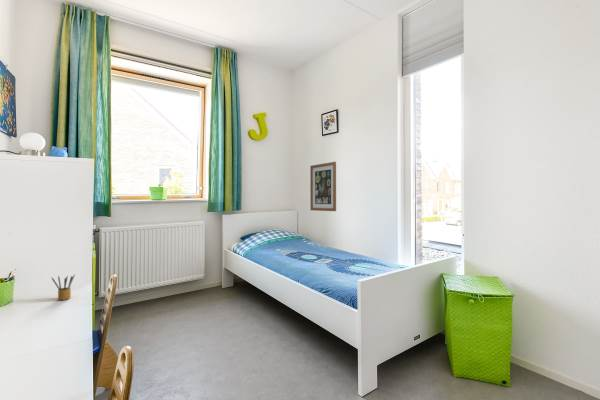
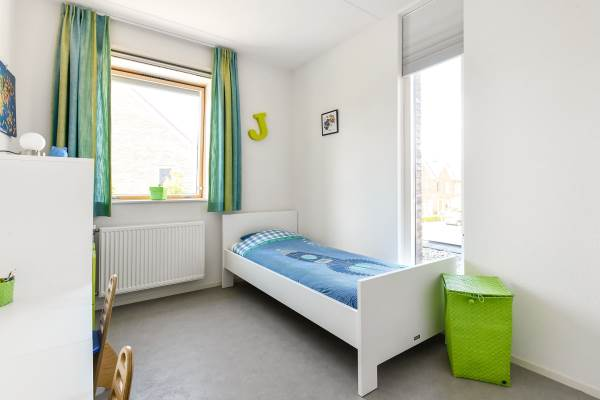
- wall art (322, 187)
- pencil box (64, 286)
